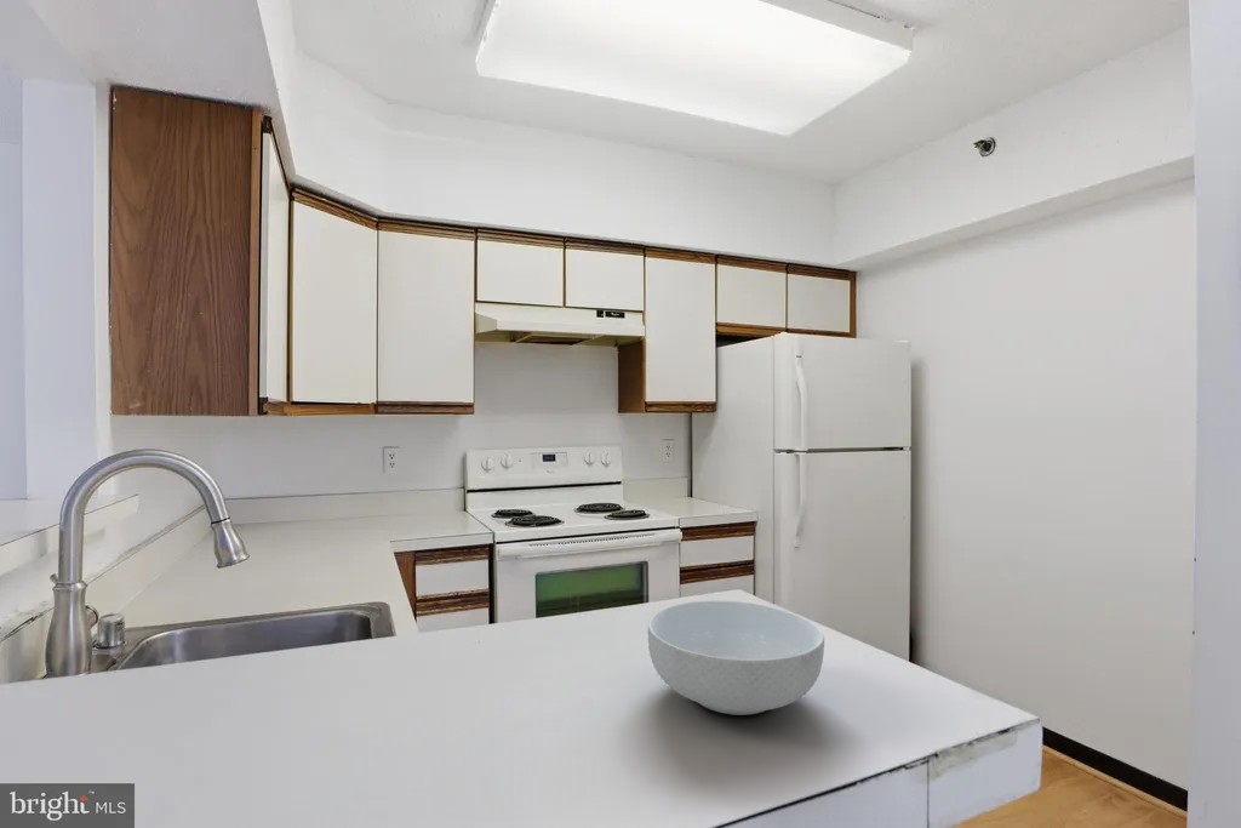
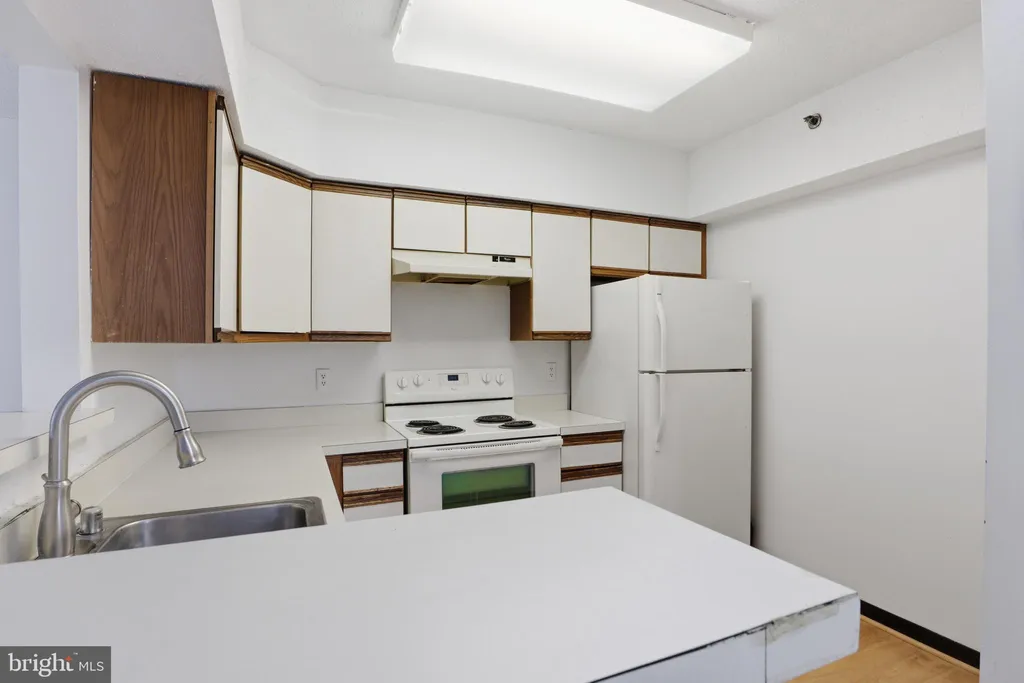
- cereal bowl (733, 661)
